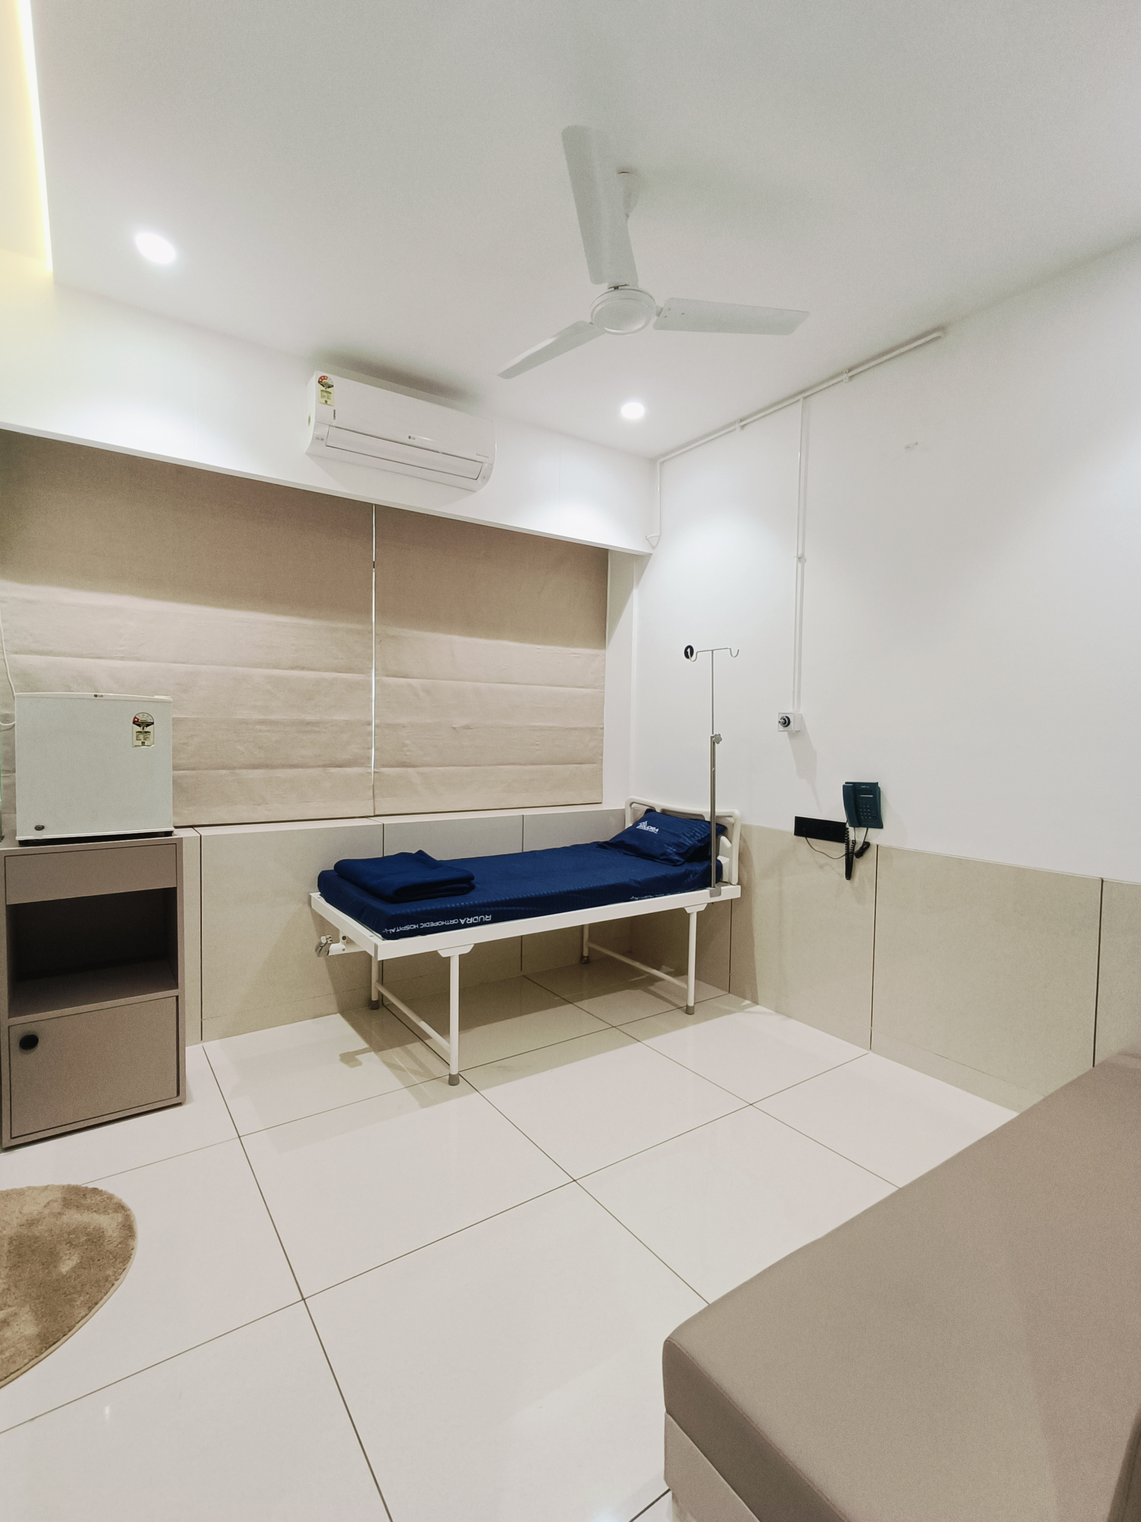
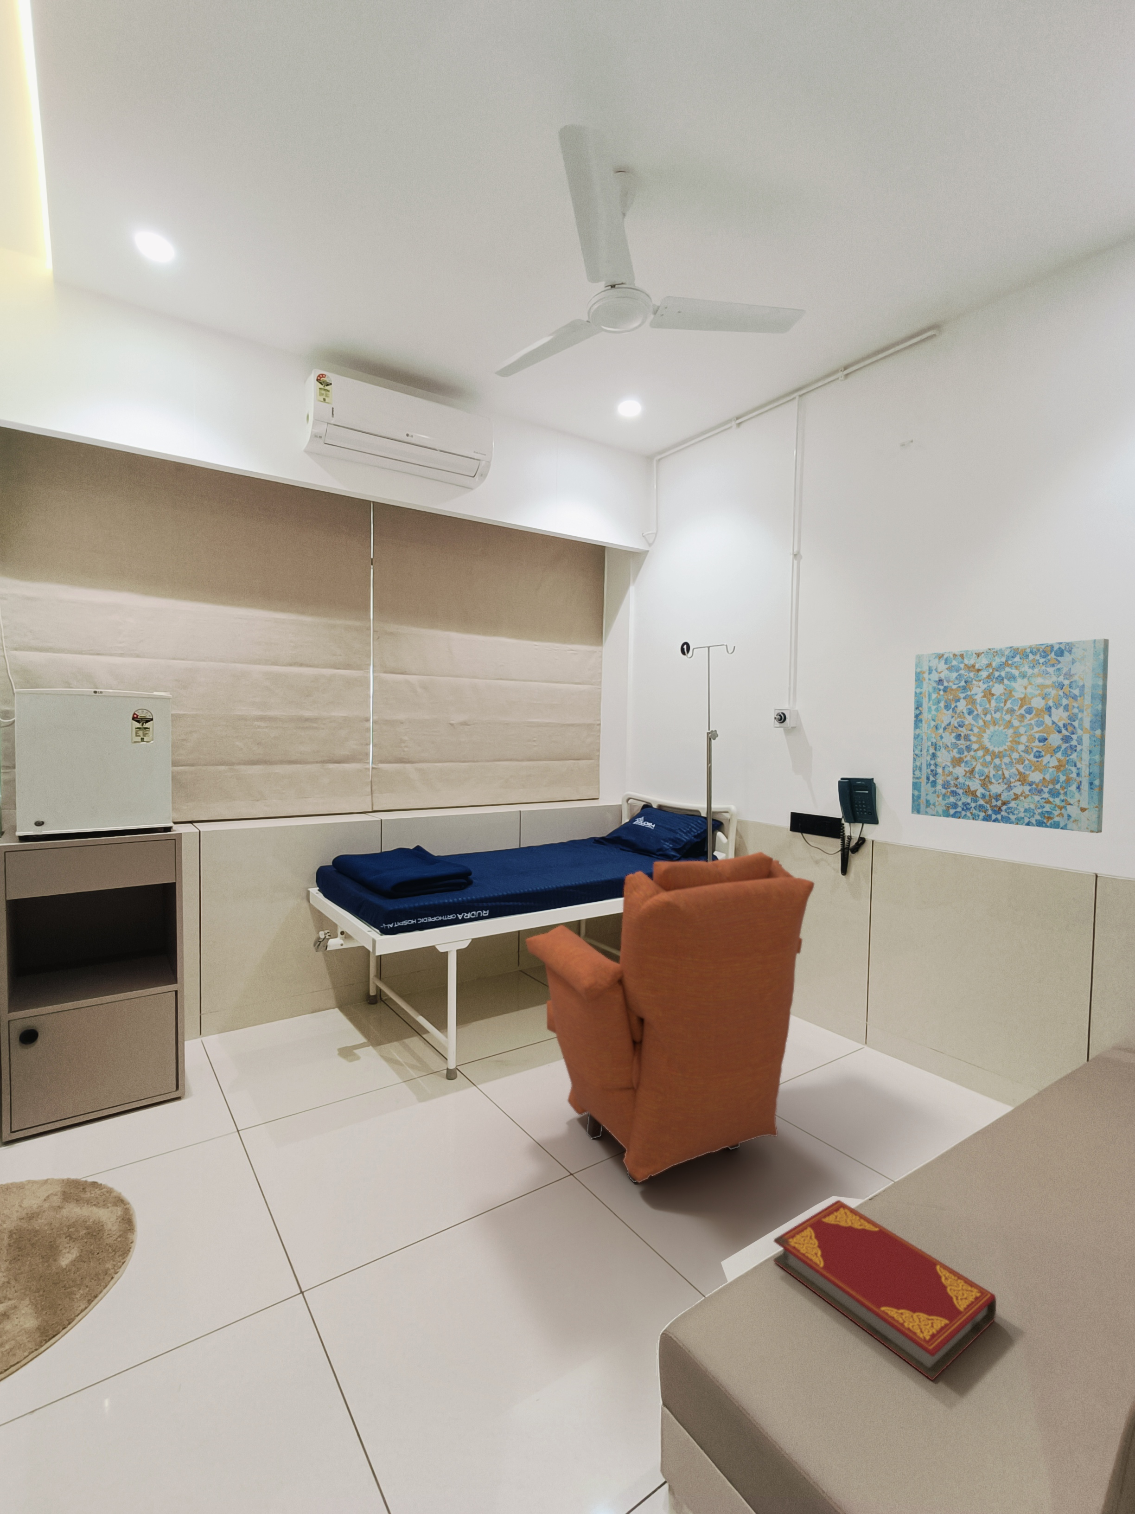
+ hardback book (879, 1277)
+ wall art (1000, 736)
+ armchair (674, 998)
